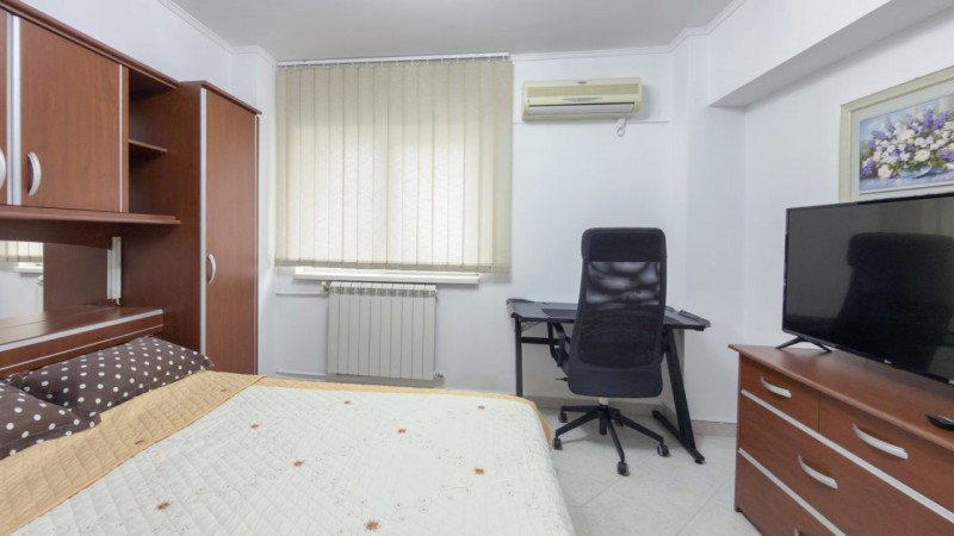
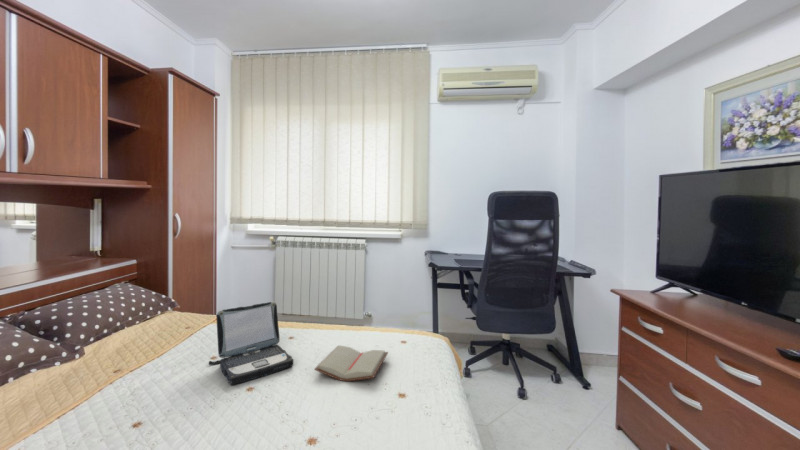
+ paperback book (353, 362)
+ laptop (253, 337)
